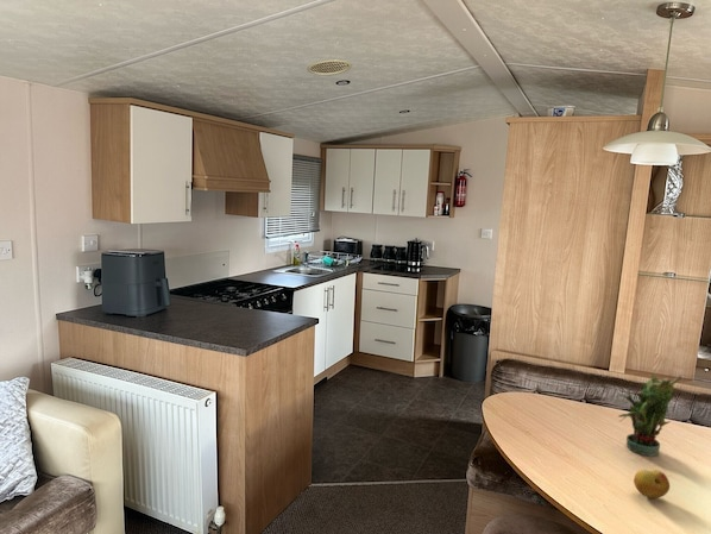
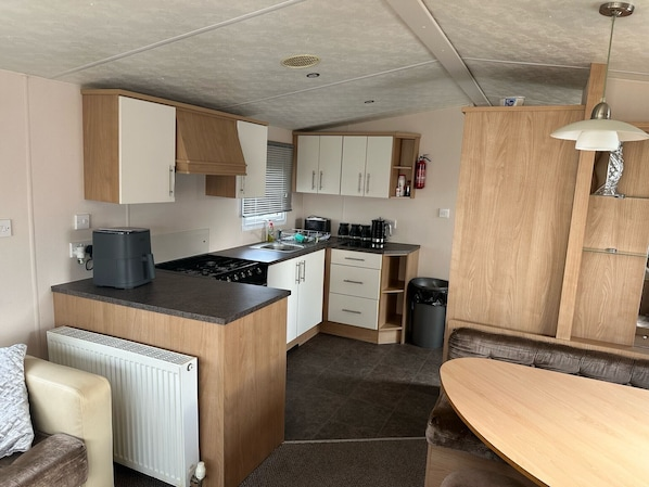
- potted plant (648, 412)
- fruit (650, 483)
